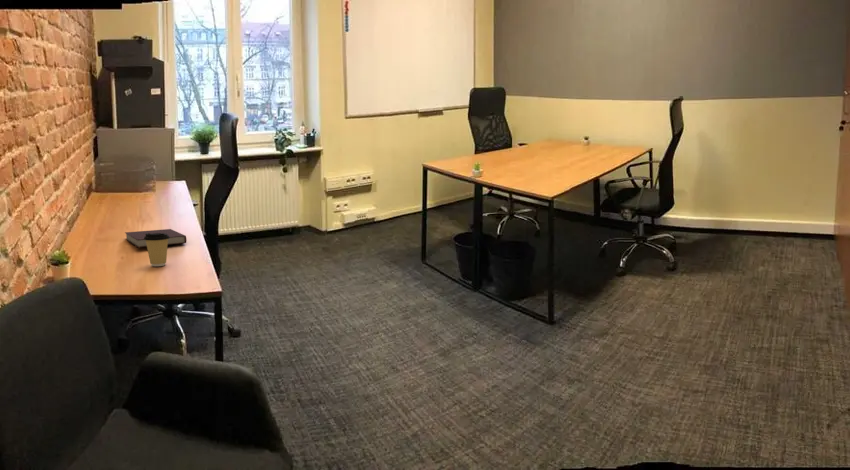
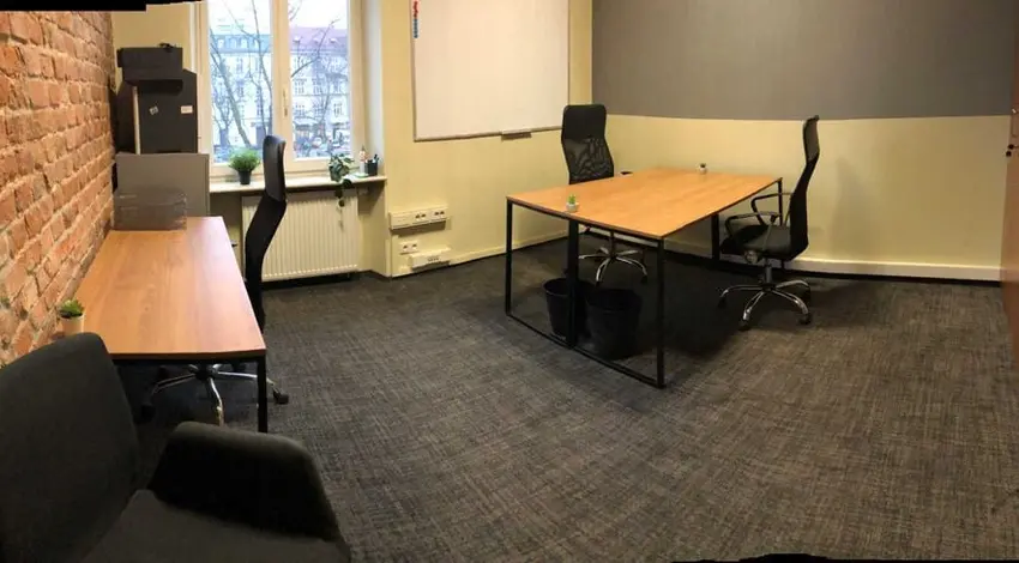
- coffee cup (157, 249)
- notebook (152, 233)
